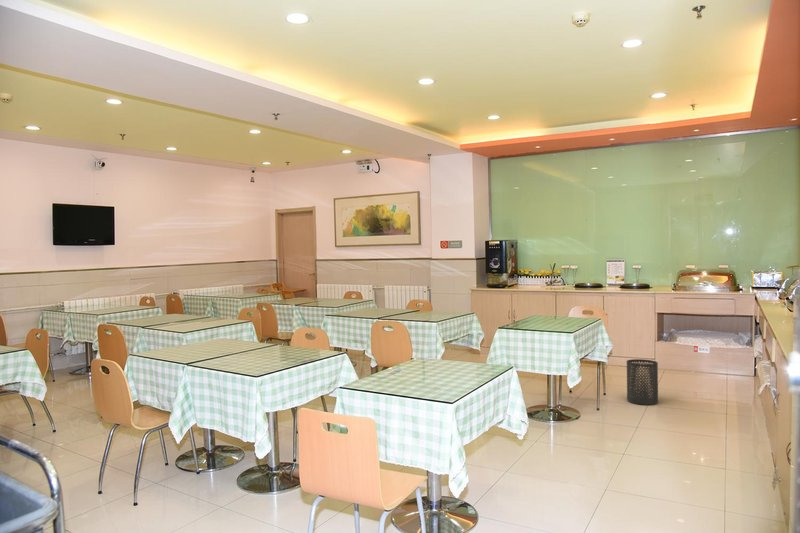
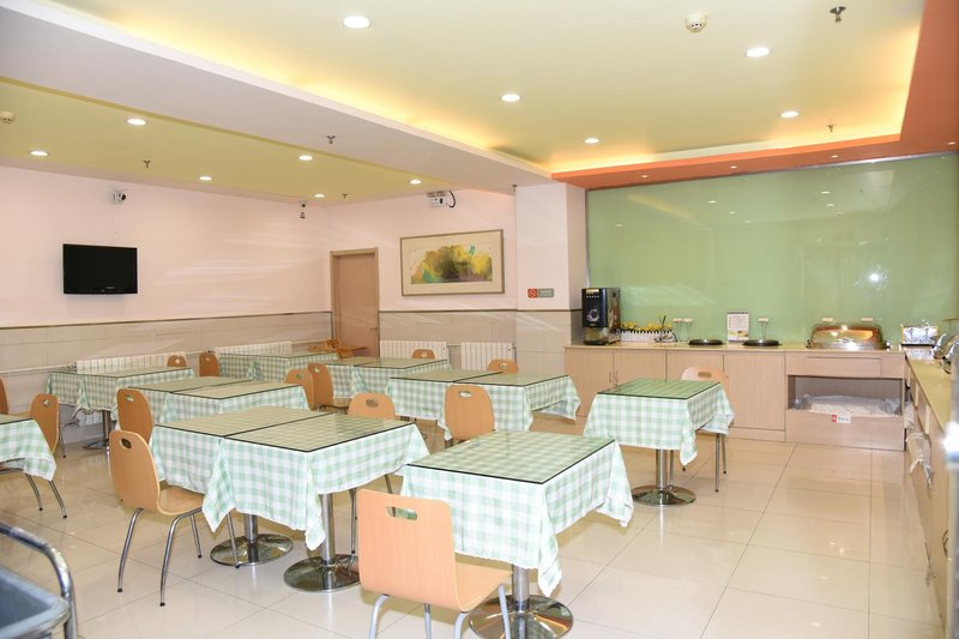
- trash can (642, 381)
